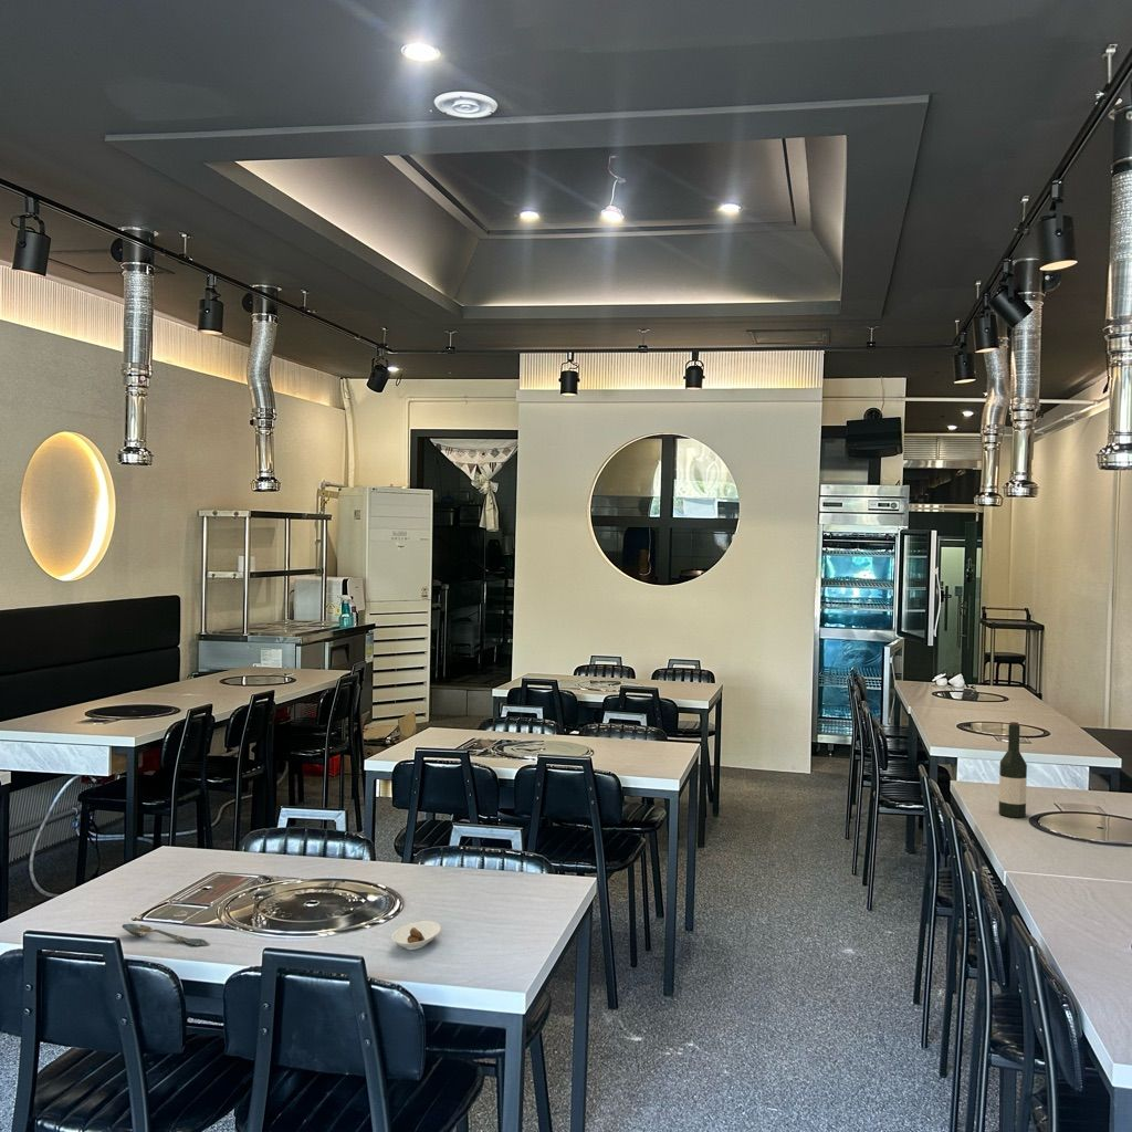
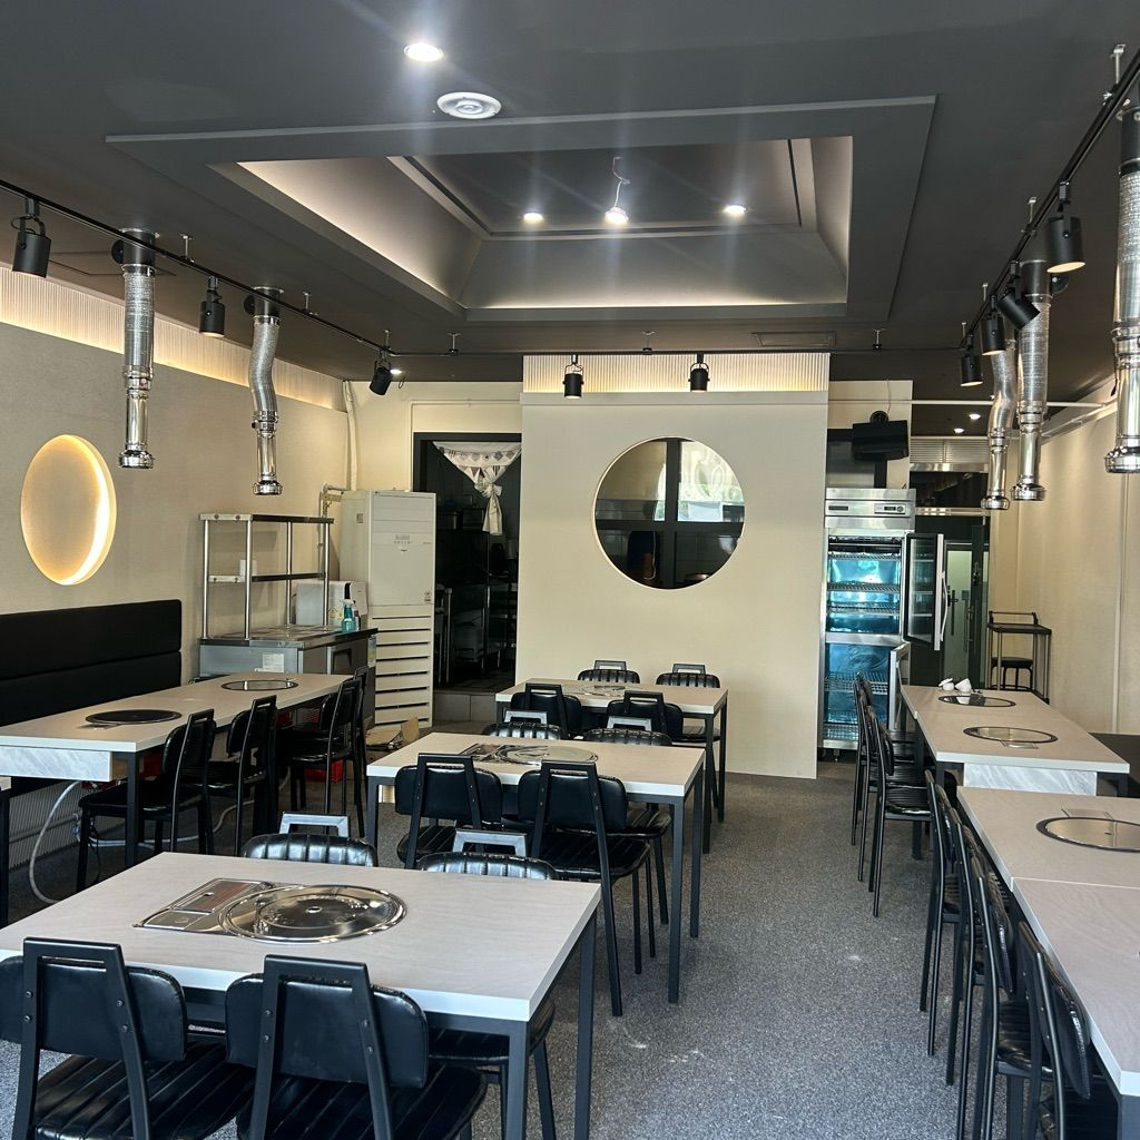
- spoon (165, 934)
- saucer (416, 936)
- wine bottle (1013, 768)
